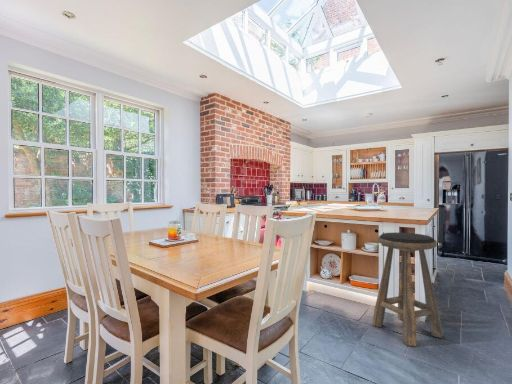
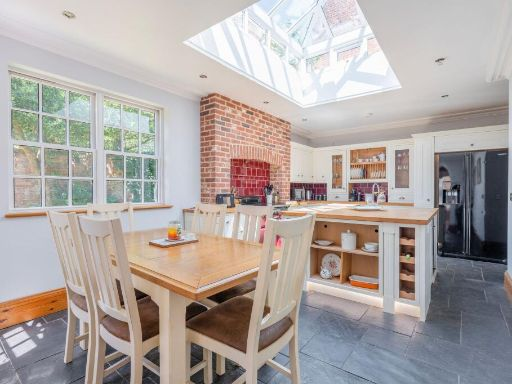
- stool (406, 282)
